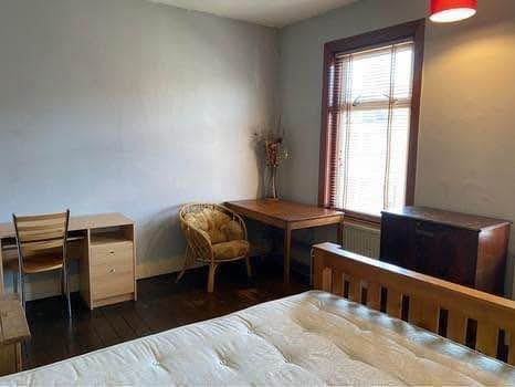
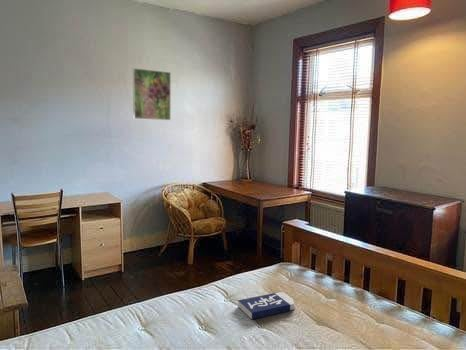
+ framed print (152, 95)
+ book (268, 304)
